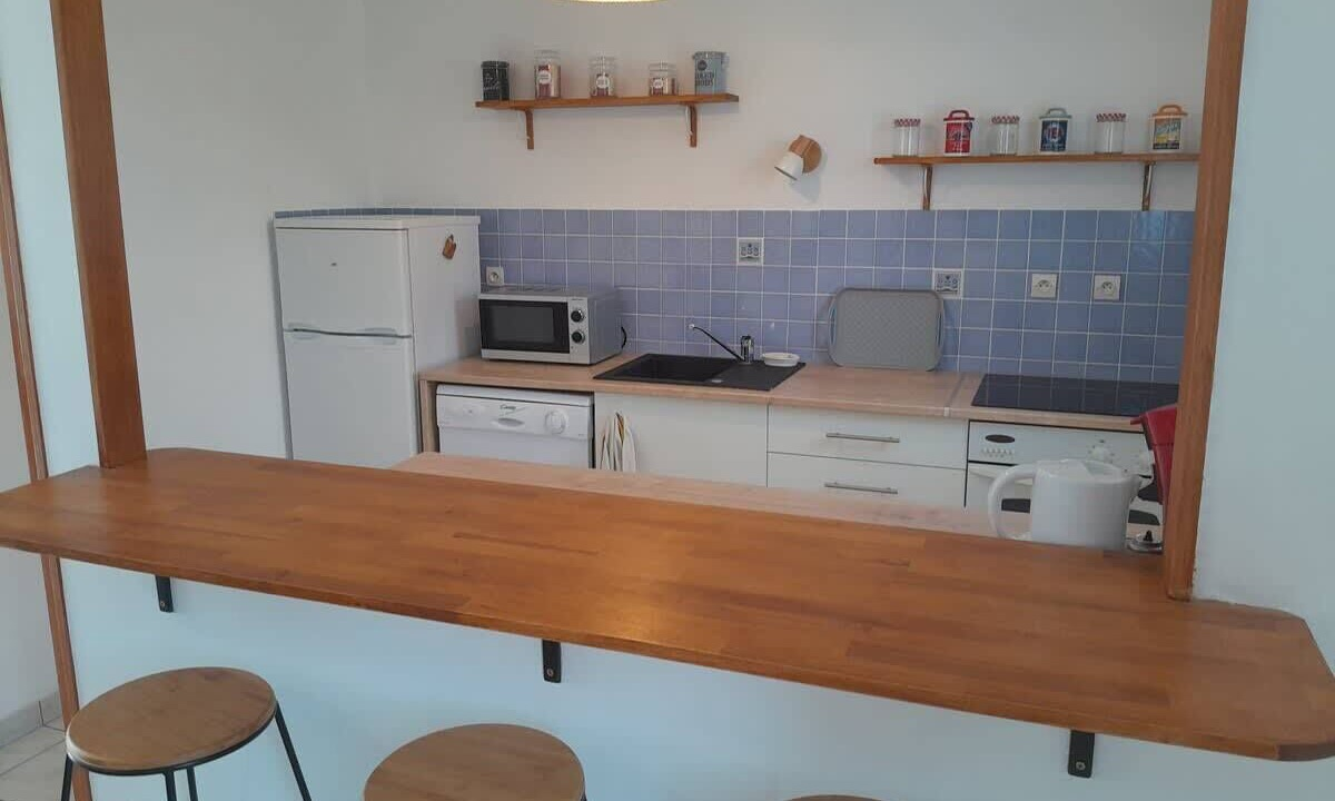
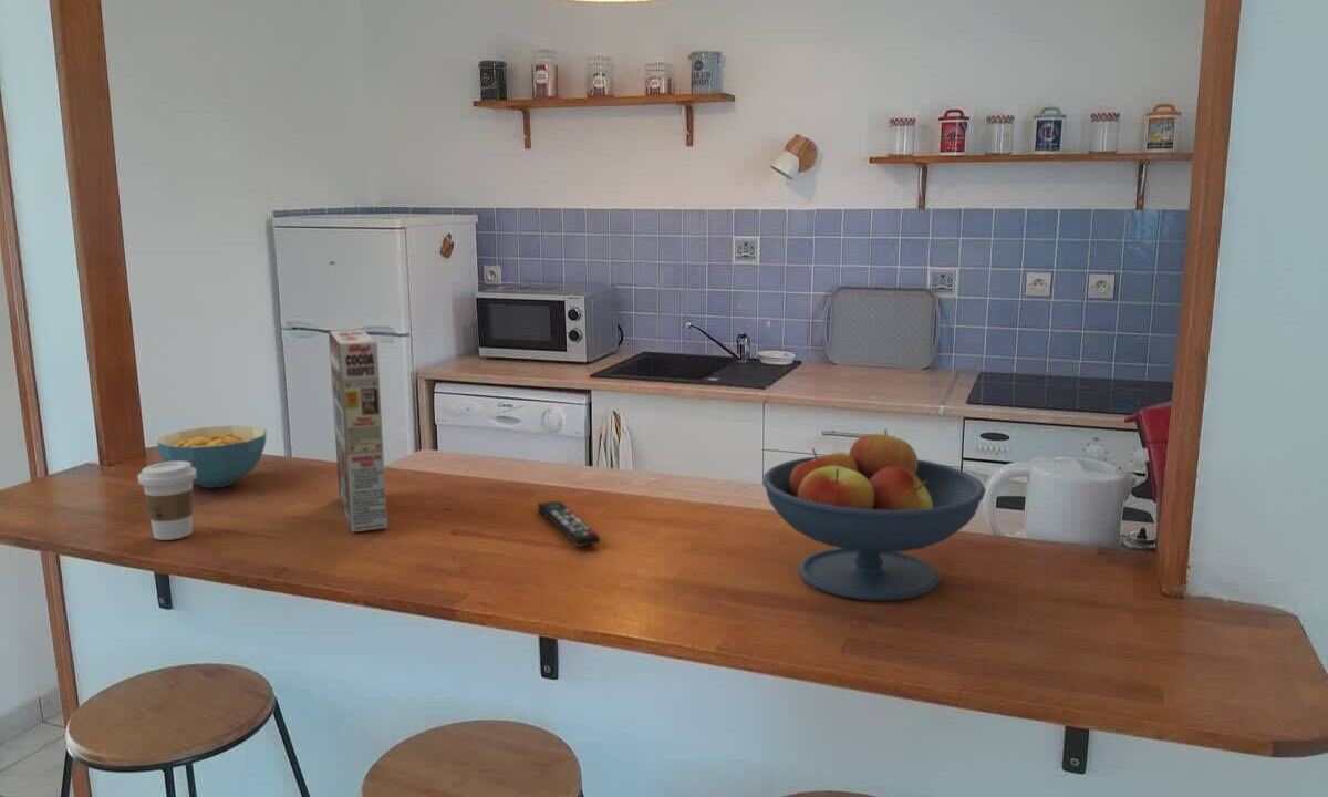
+ remote control (567, 521)
+ cereal bowl (215, 459)
+ coffee cup (169, 500)
+ cereal box (356, 425)
+ fruit bowl (870, 510)
